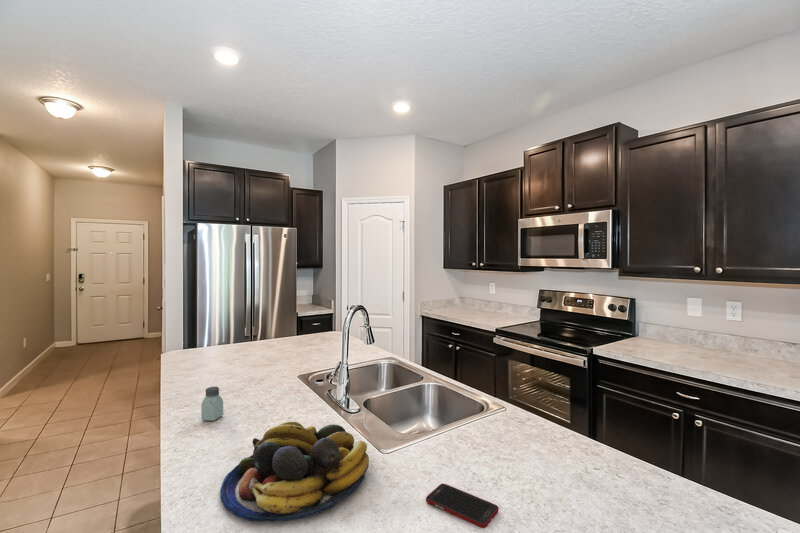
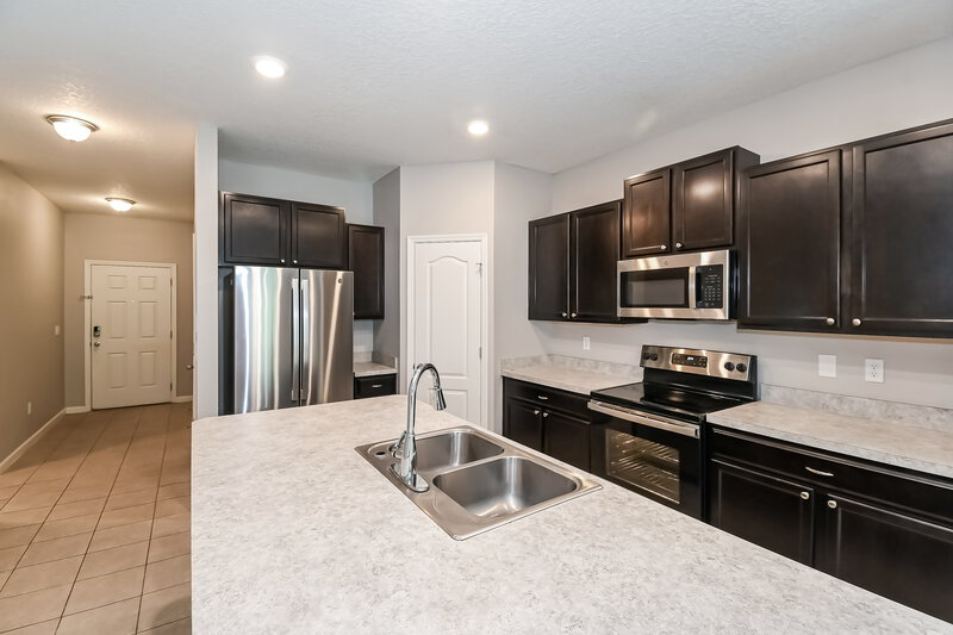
- saltshaker (212, 403)
- fruit bowl (296, 450)
- cell phone (461, 504)
